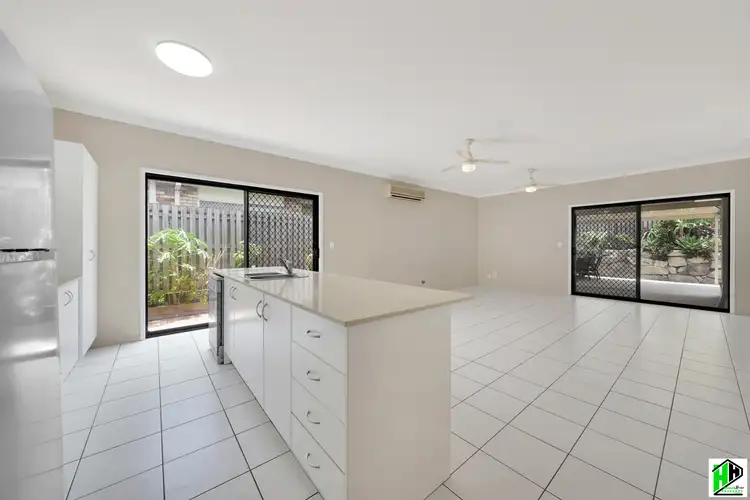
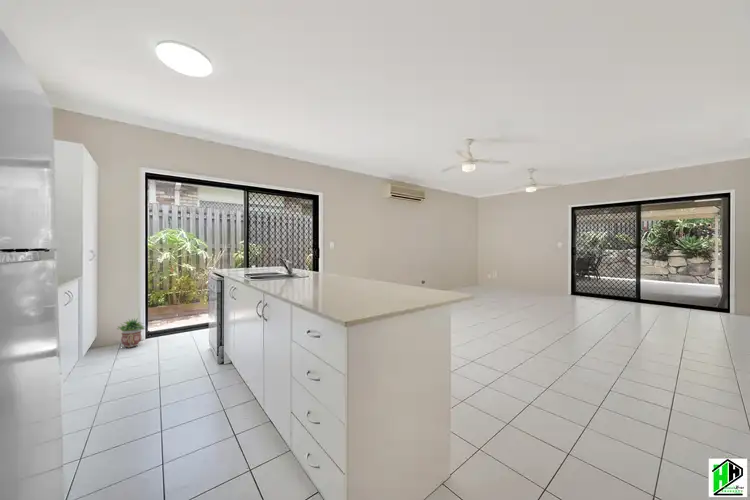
+ potted plant (131, 332)
